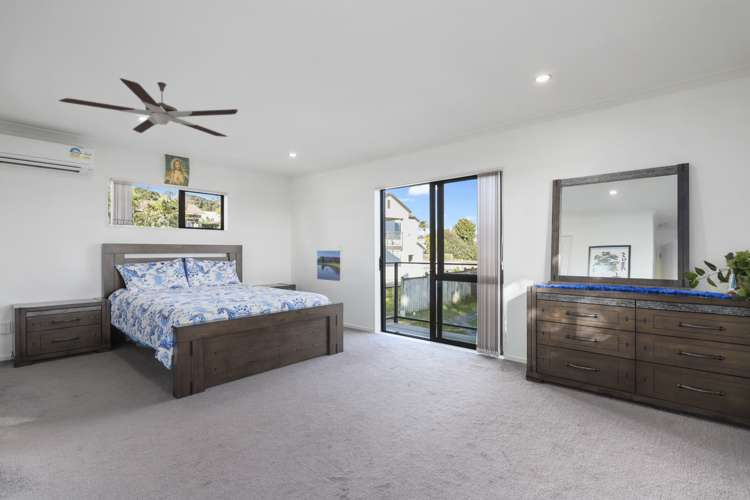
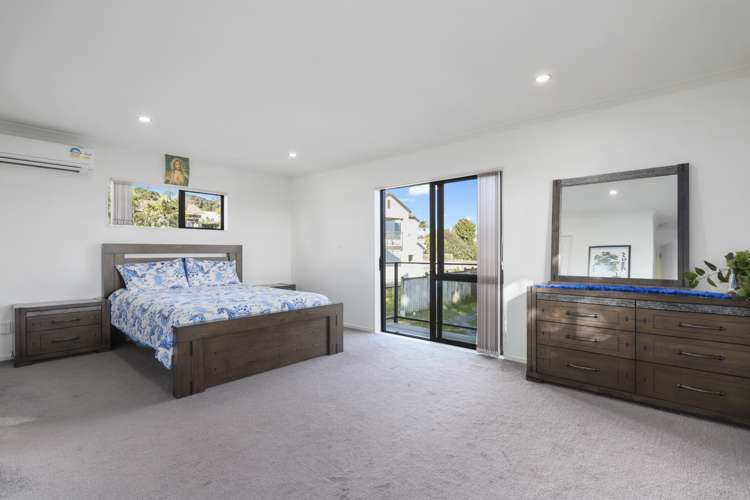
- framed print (329, 265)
- ceiling fan (154, 102)
